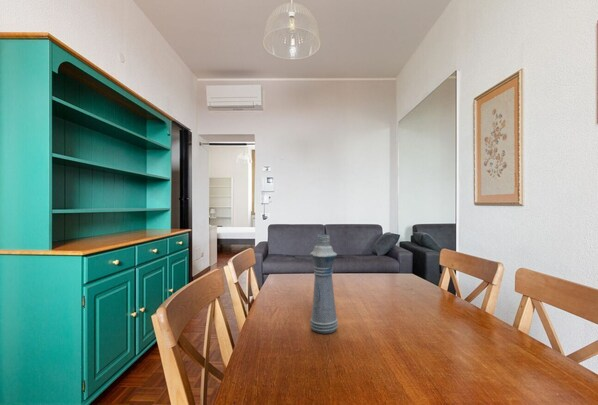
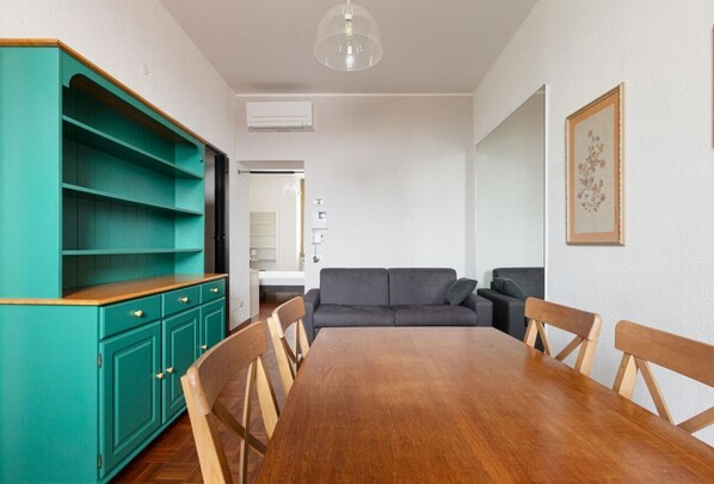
- bottle (323, 281)
